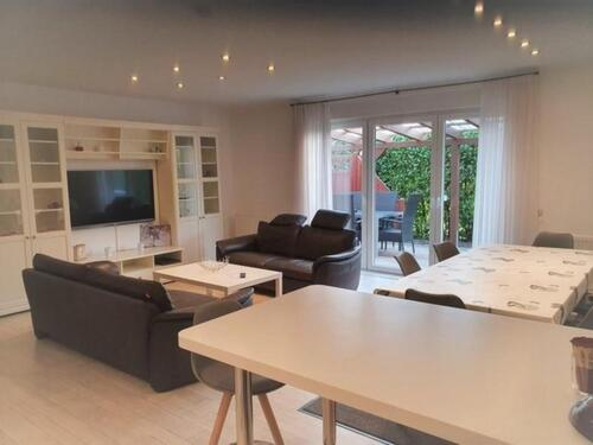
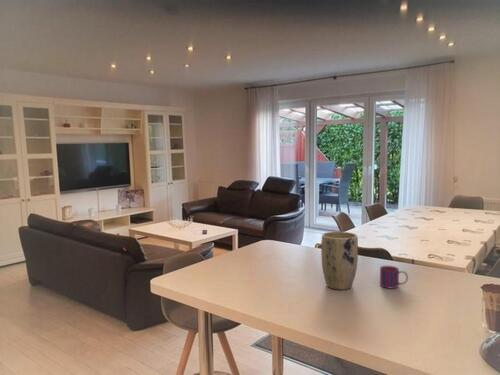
+ plant pot (339, 260)
+ mug (393, 277)
